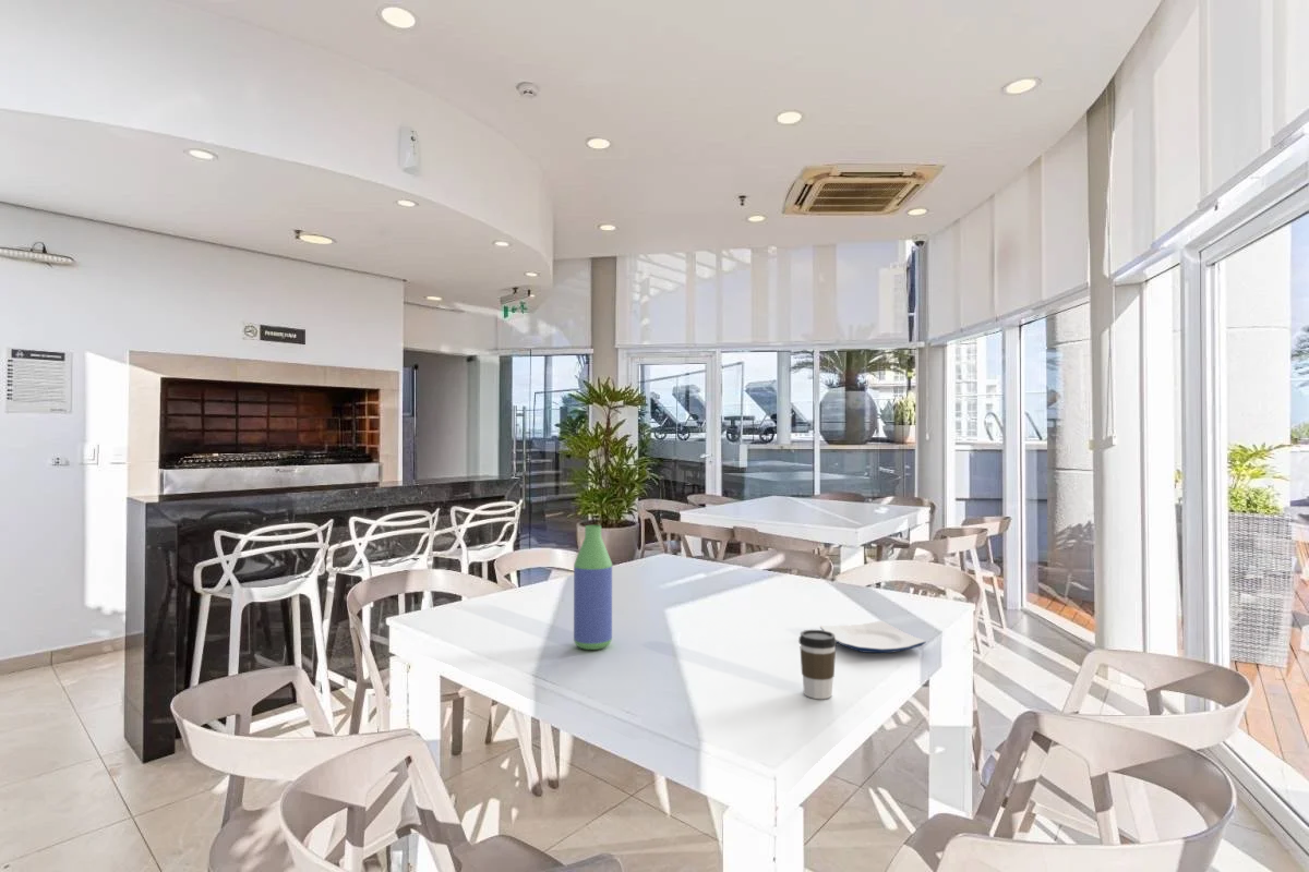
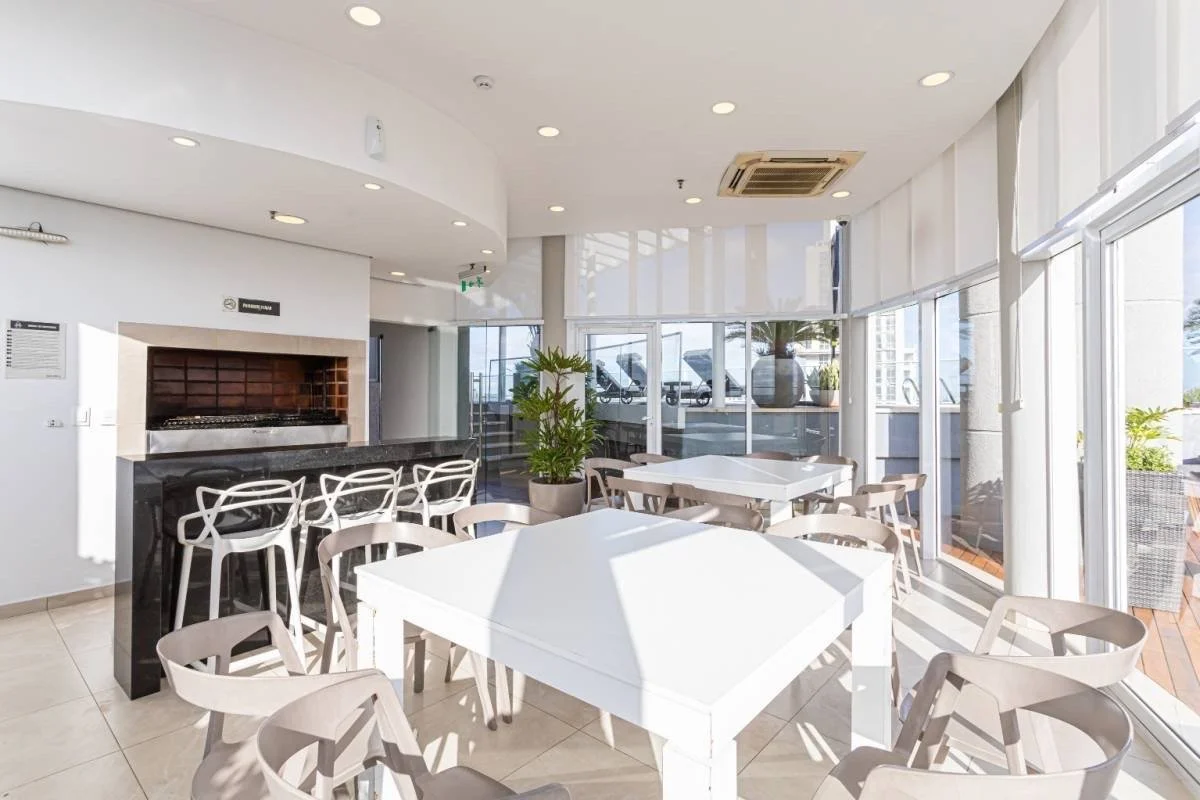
- coffee cup (817, 664)
- plate (870, 638)
- bottle (592, 585)
